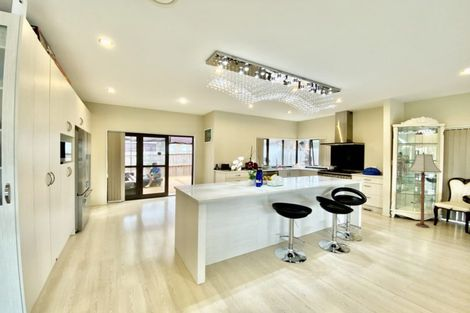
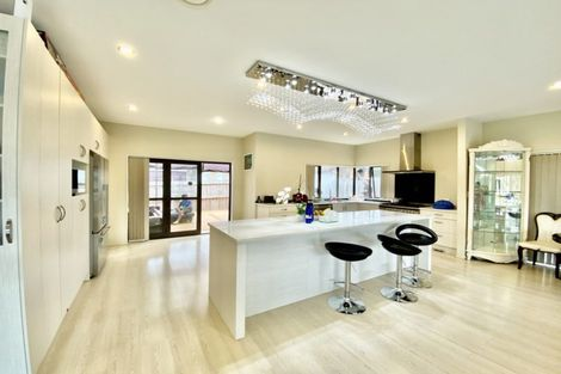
- floor lamp (423, 189)
